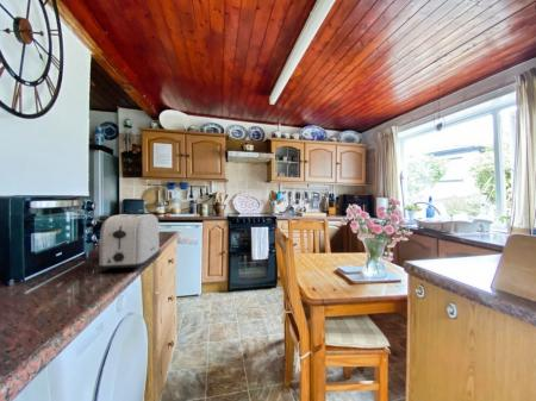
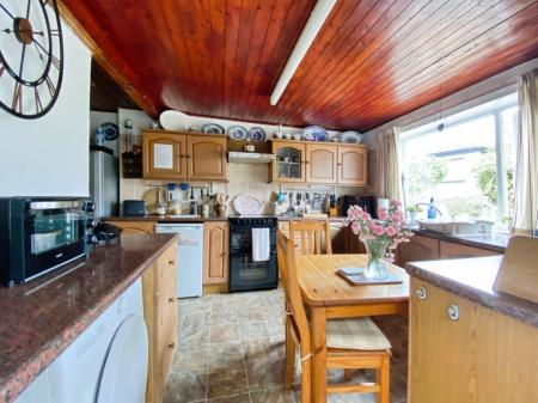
- toaster (132, 238)
